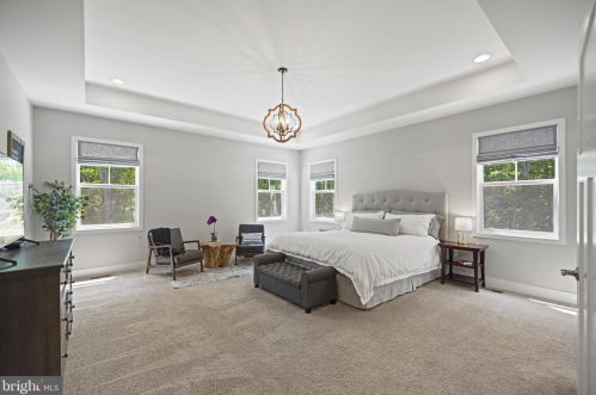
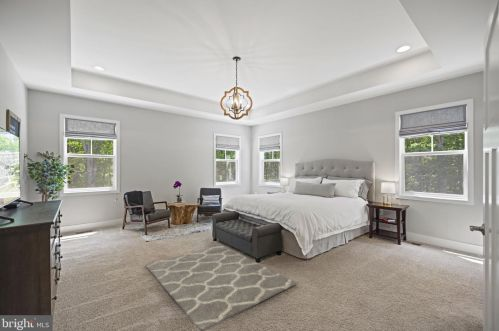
+ rug (214, 273)
